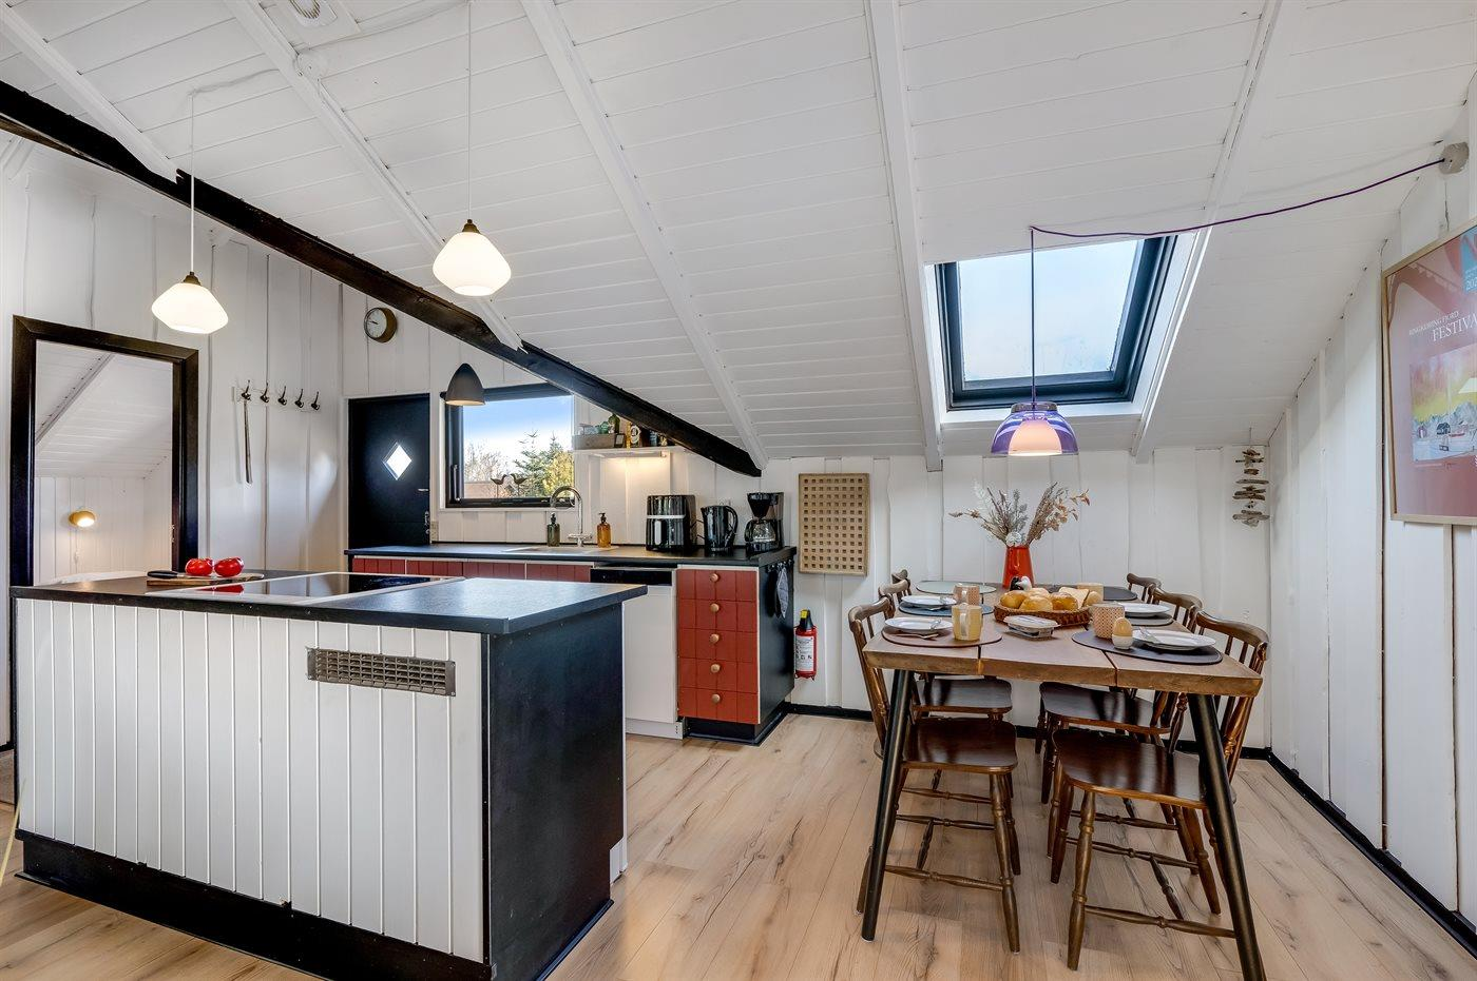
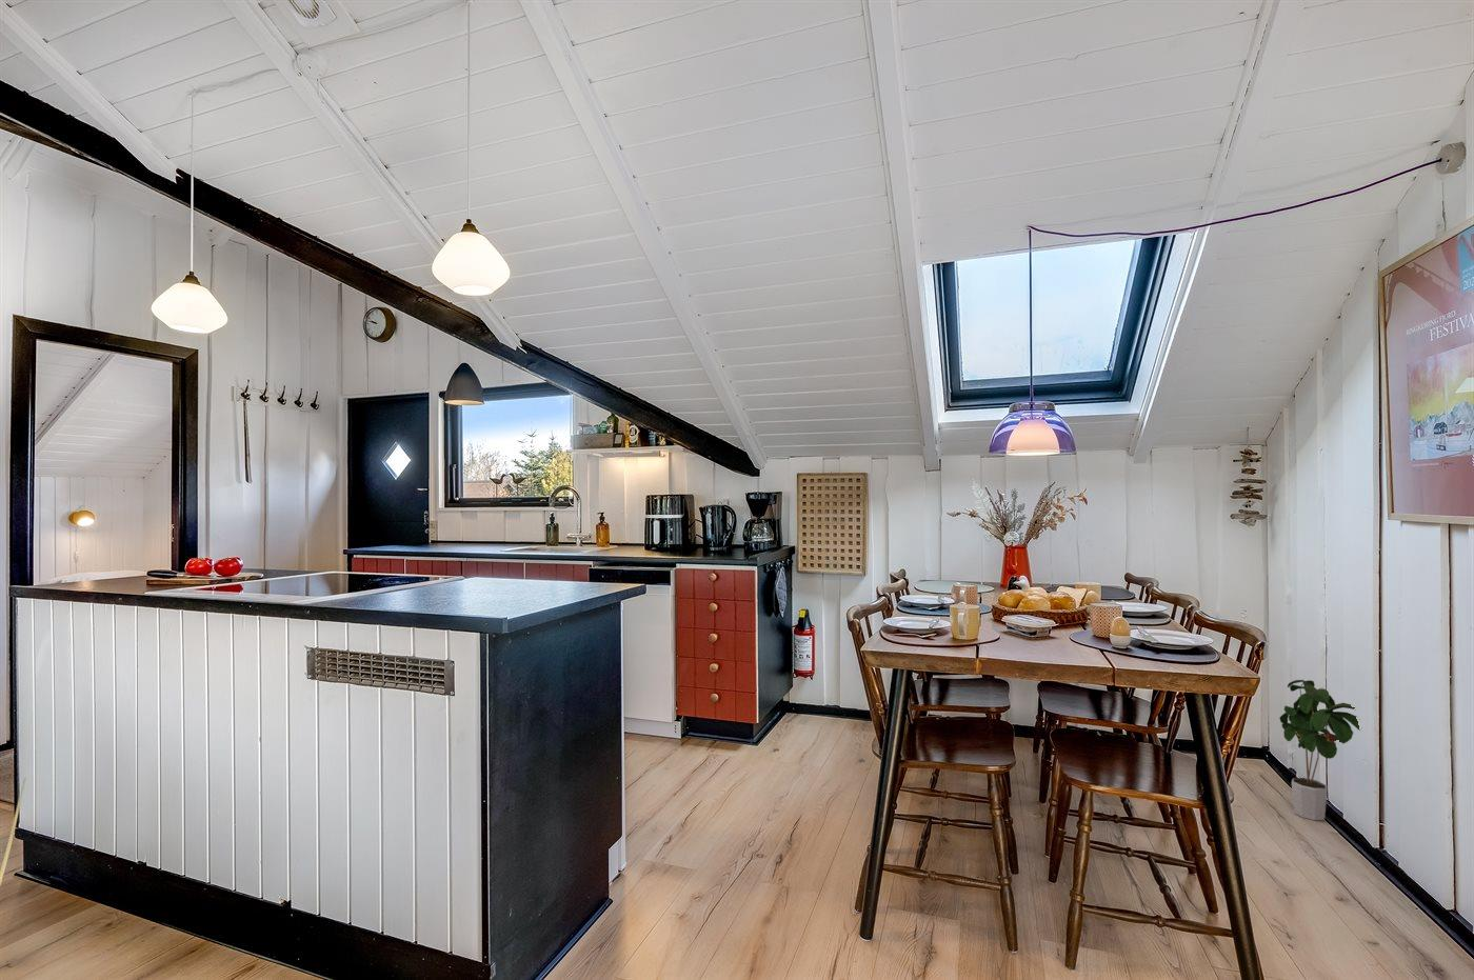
+ potted plant (1313, 748)
